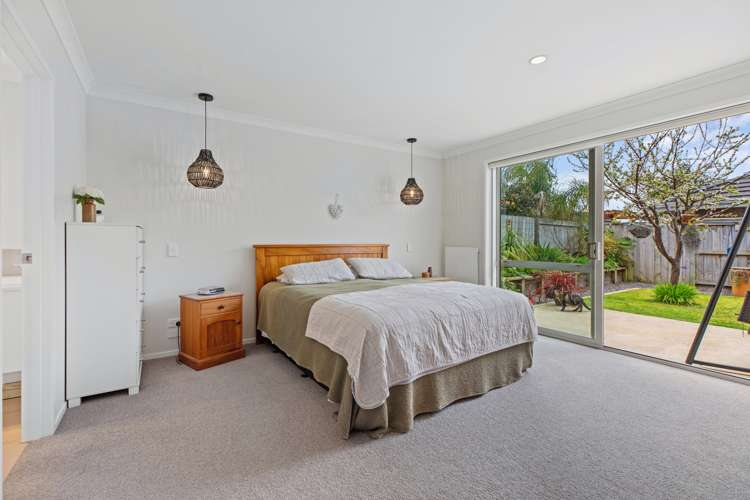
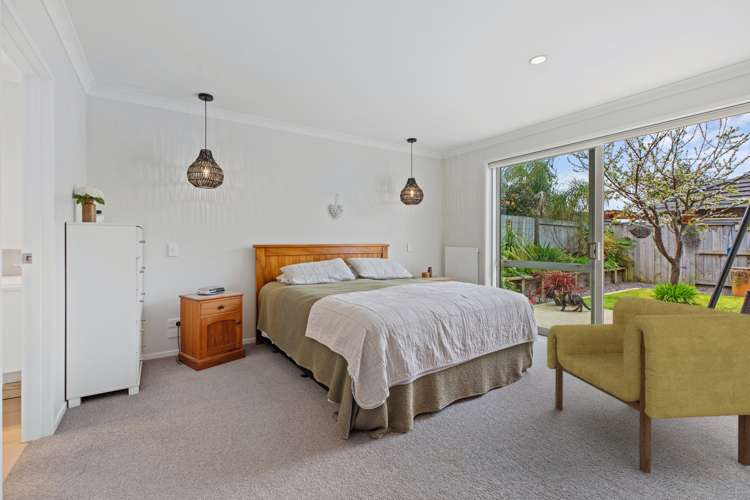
+ armchair (642, 368)
